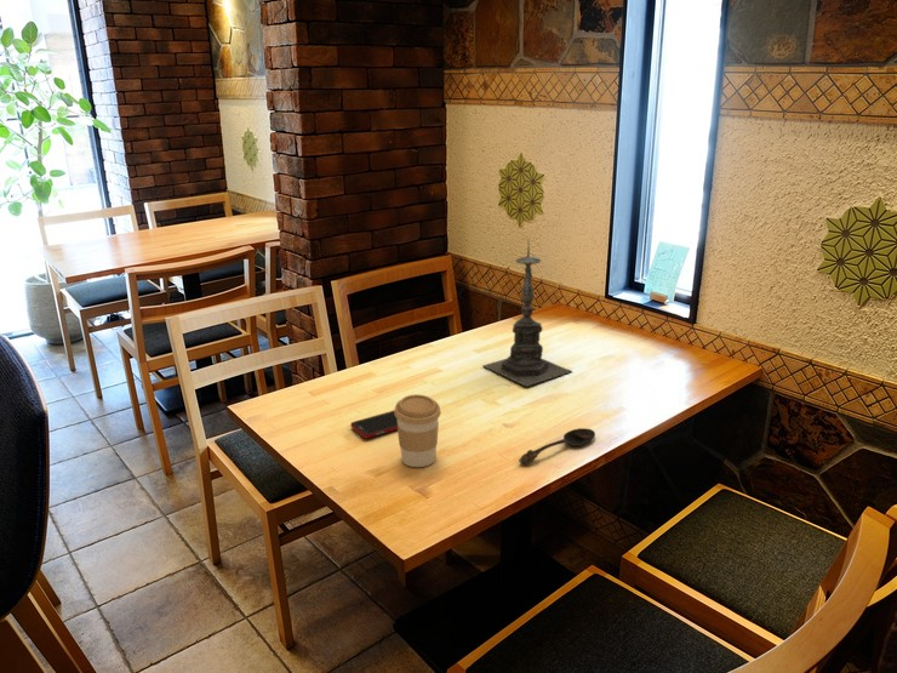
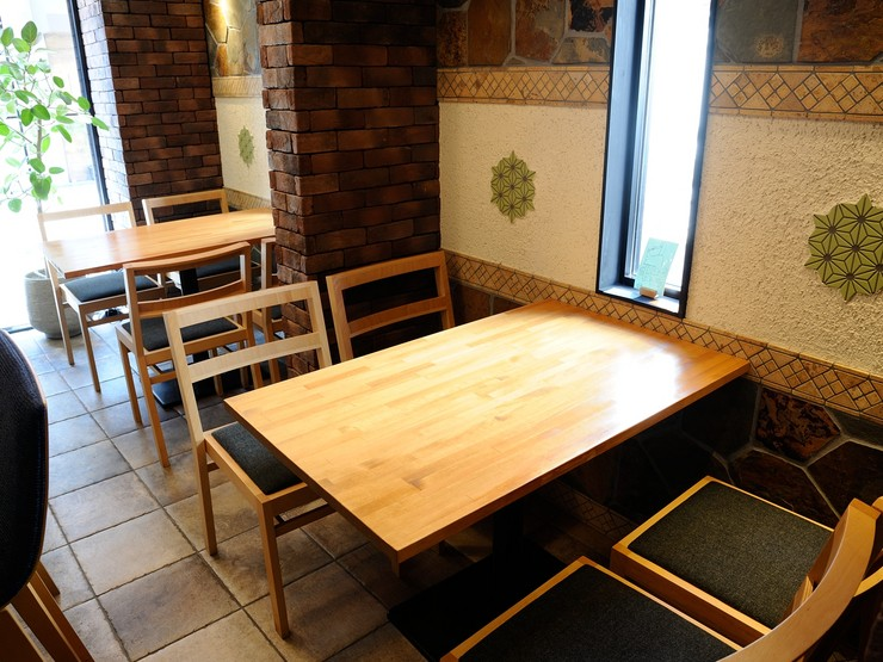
- cell phone (385, 422)
- coffee cup (417, 429)
- spoon (556, 444)
- candle holder (529, 306)
